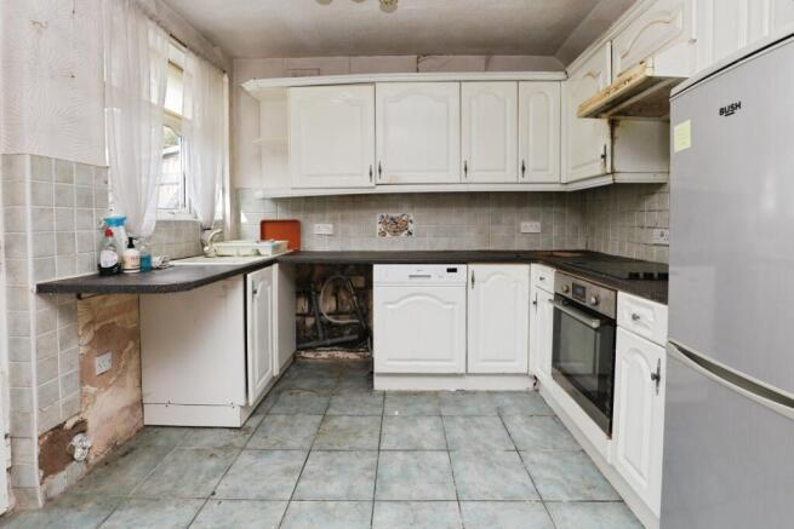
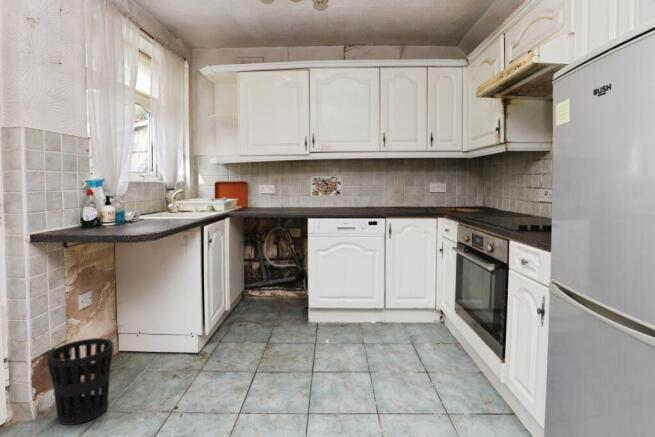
+ wastebasket (84, 380)
